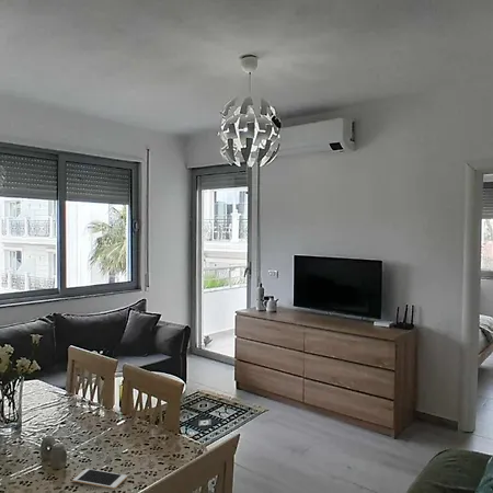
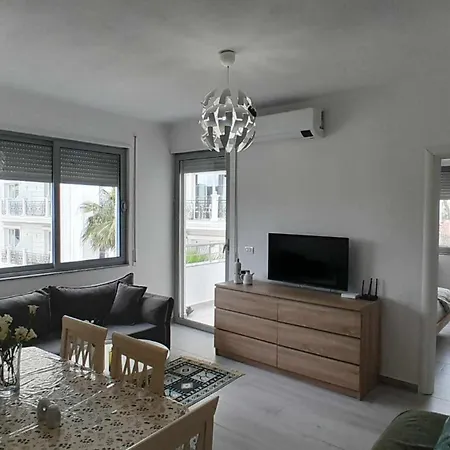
- cell phone (100, 478)
